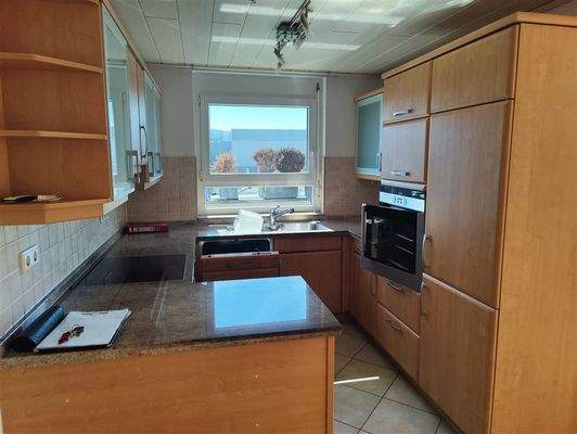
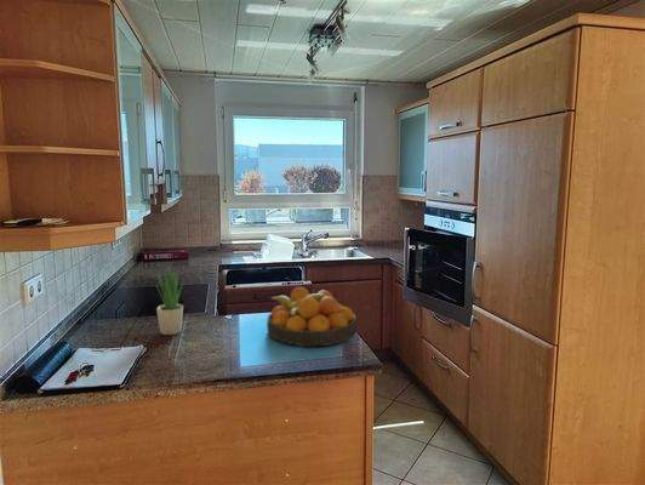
+ potted plant (171, 296)
+ fruit bowl (312, 310)
